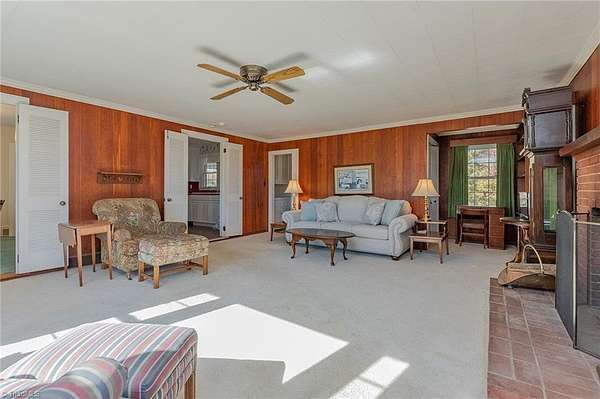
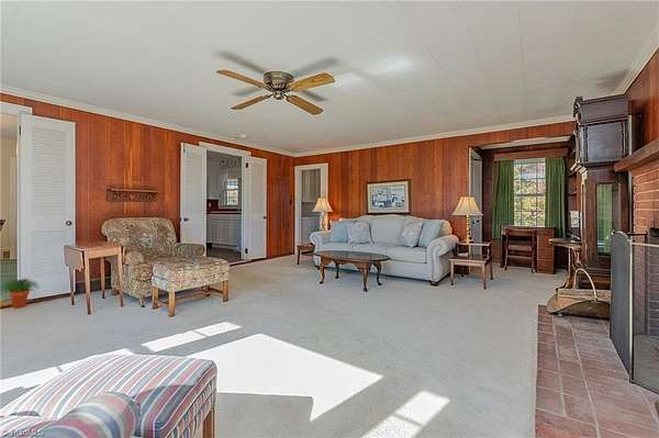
+ potted plant (20, 292)
